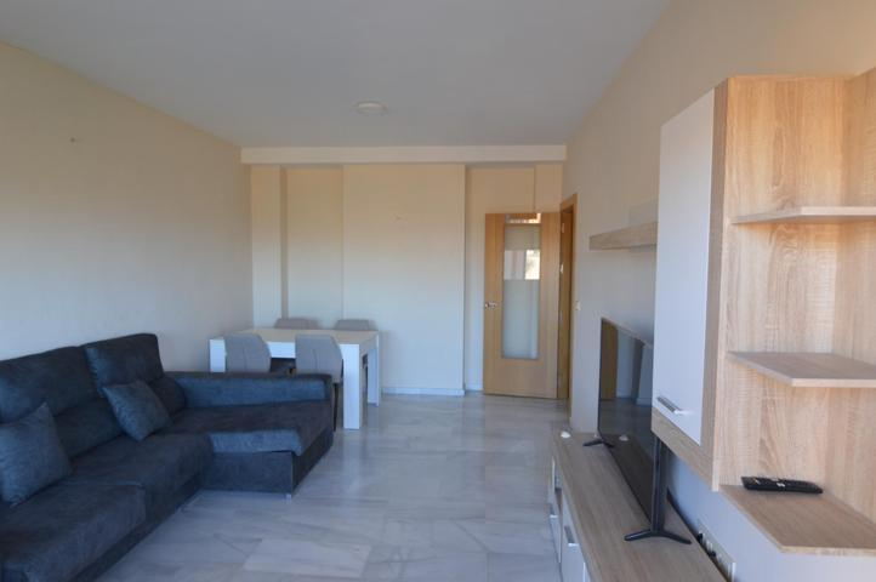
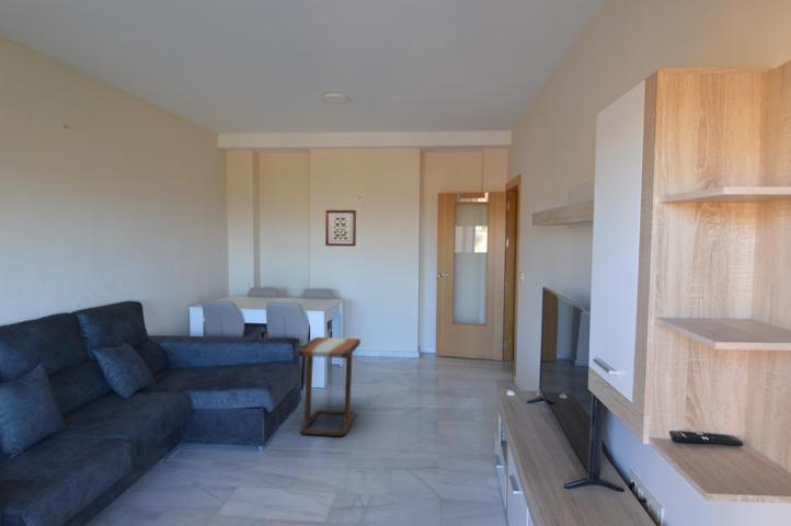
+ side table (345, 384)
+ wall art (341, 228)
